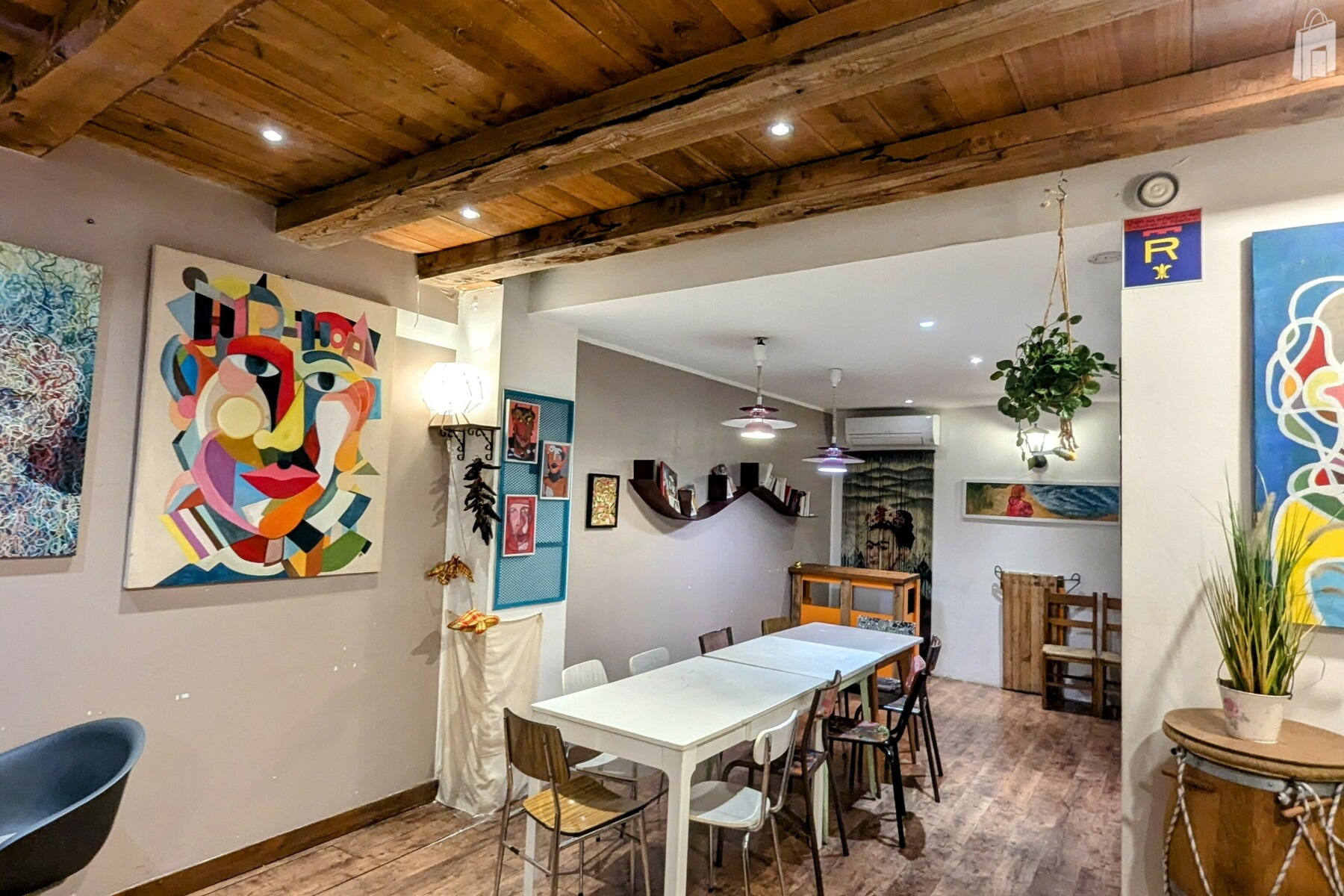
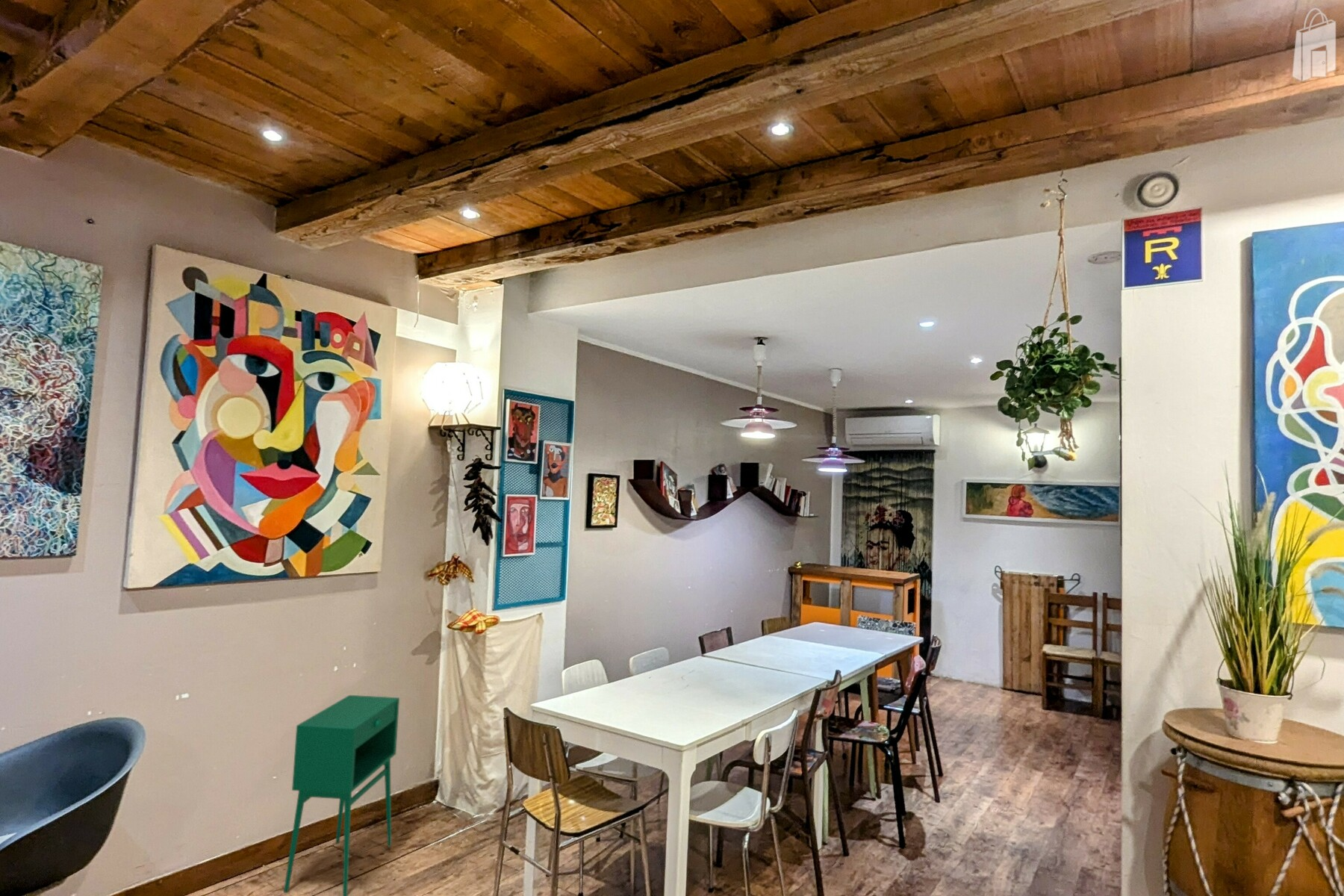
+ storage cabinet (346, 788)
